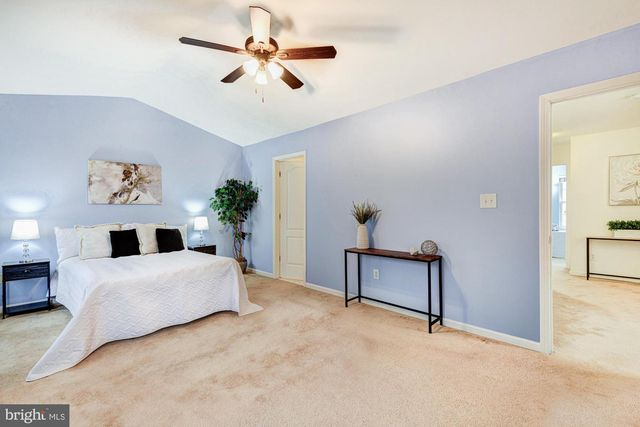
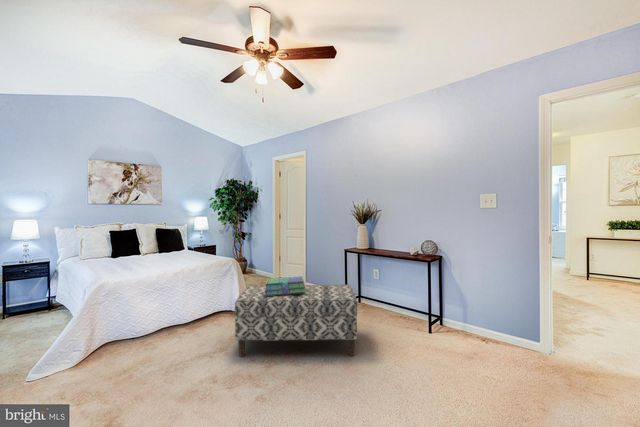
+ stack of books (285, 286)
+ bench (298, 318)
